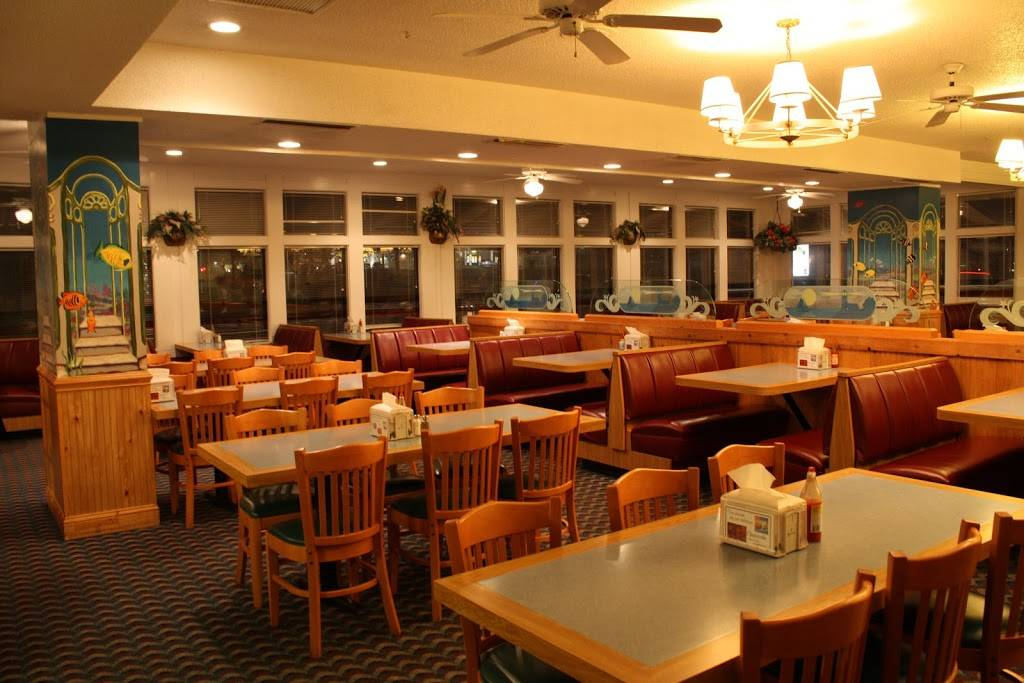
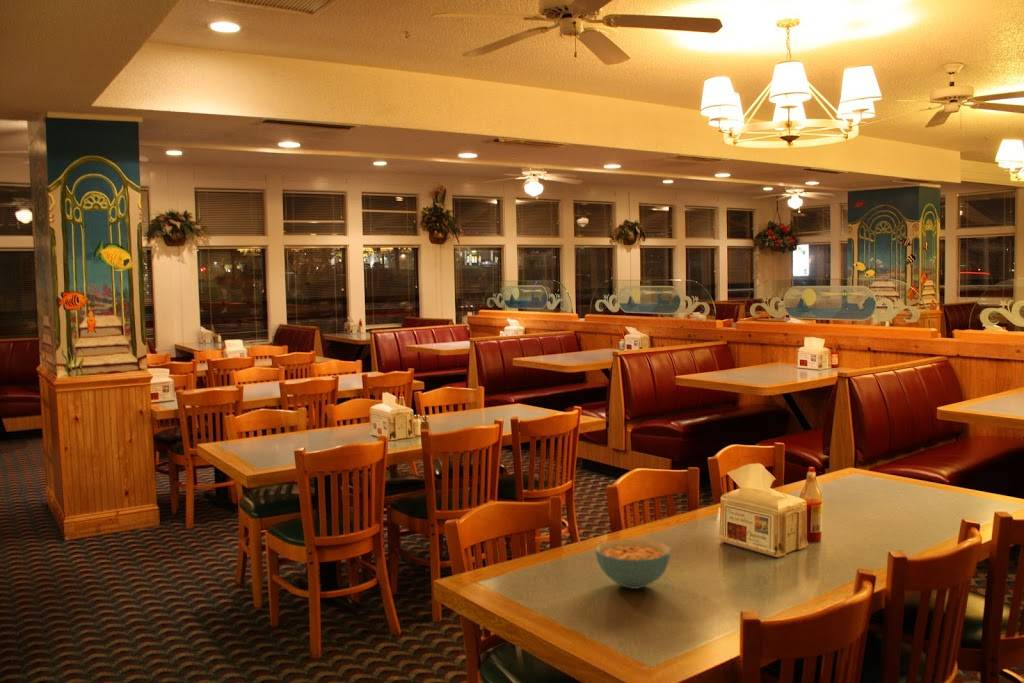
+ cereal bowl (633, 566)
